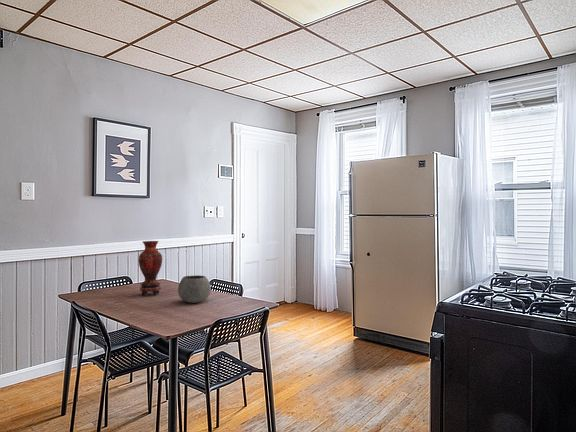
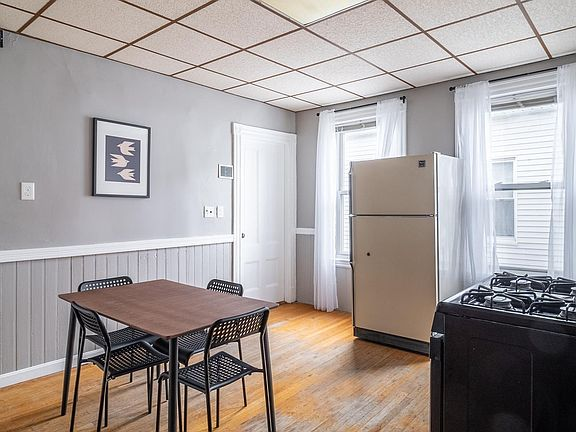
- bowl (194, 288)
- vase (150, 267)
